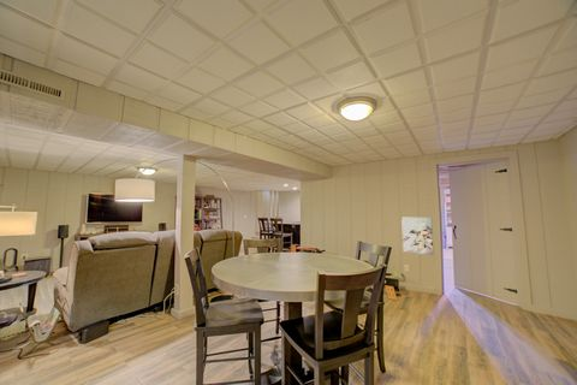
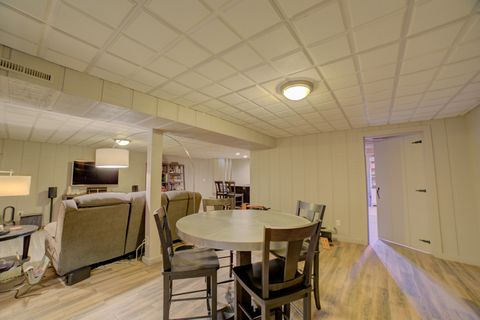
- wall art (416, 235)
